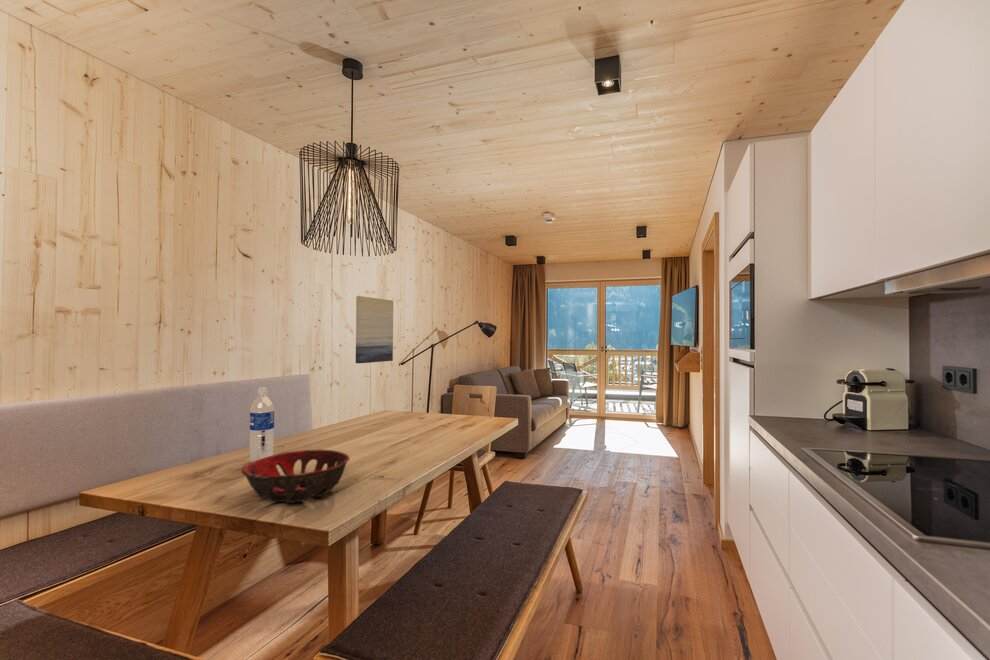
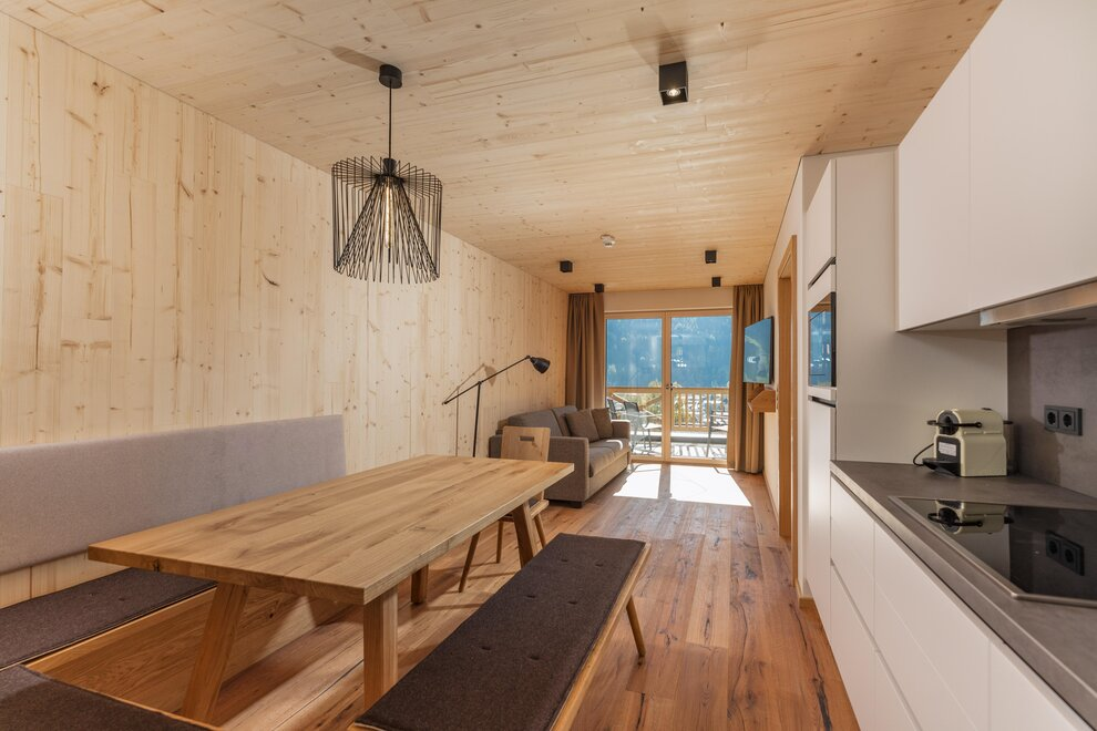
- decorative bowl (297, 476)
- water bottle (262, 424)
- wall art (375, 330)
